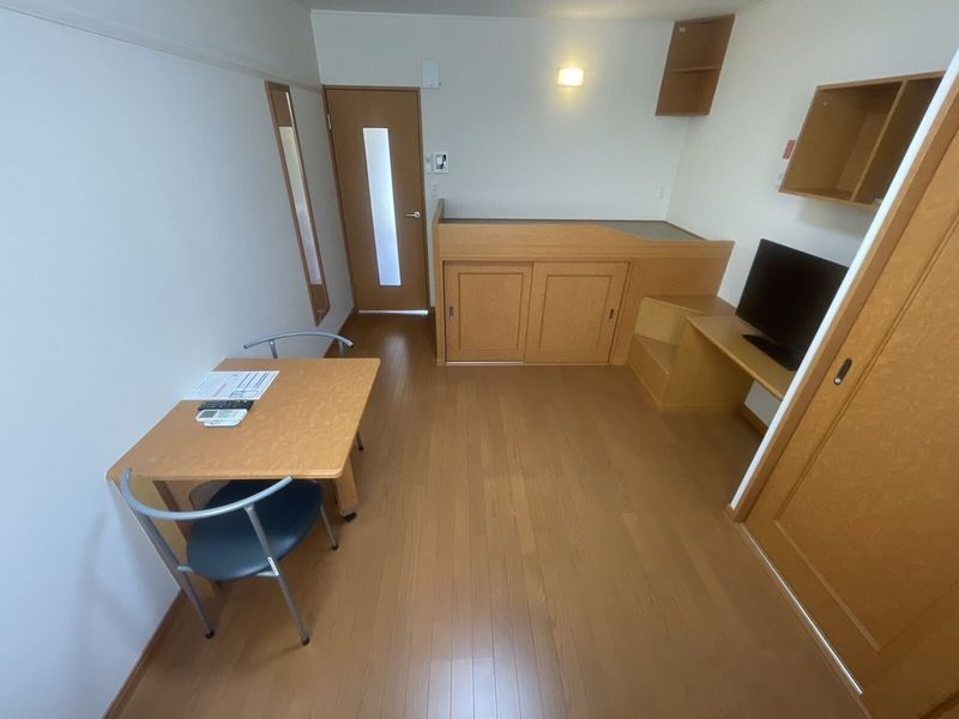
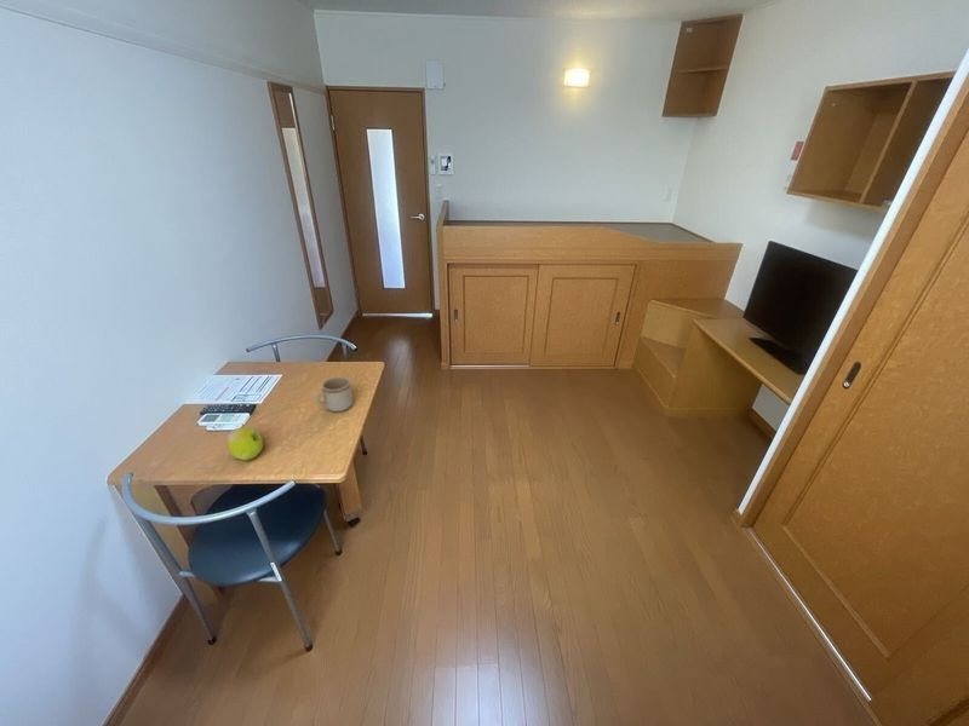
+ mug (333, 396)
+ fruit (245, 443)
